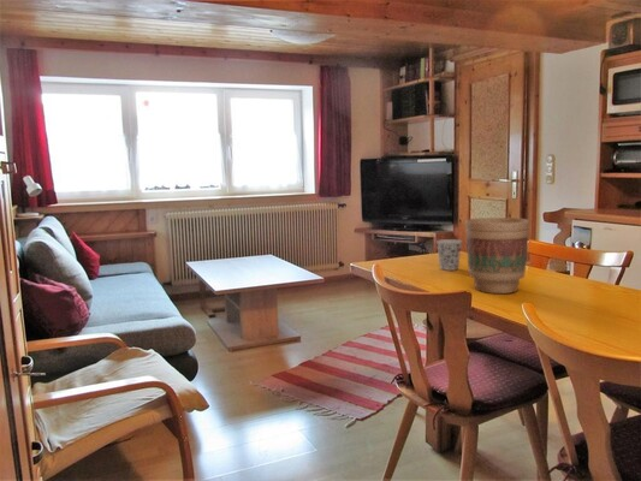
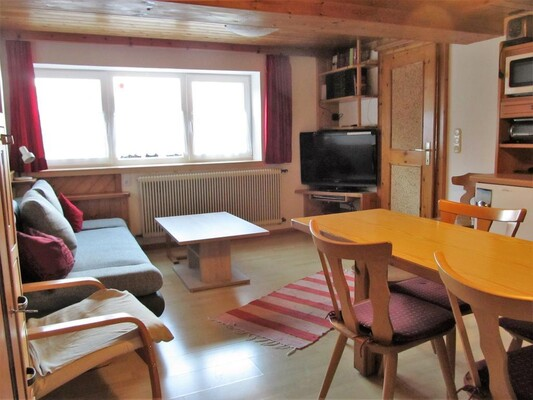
- flower pot (495, 254)
- cup (449, 254)
